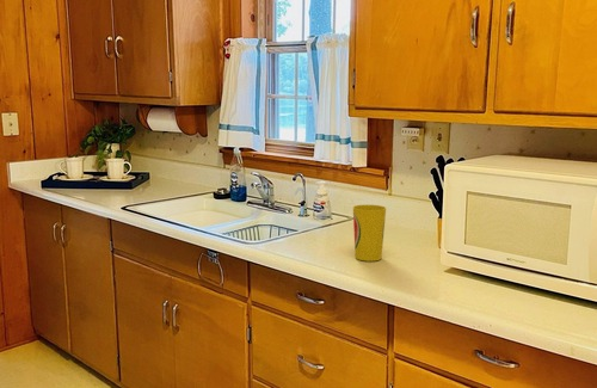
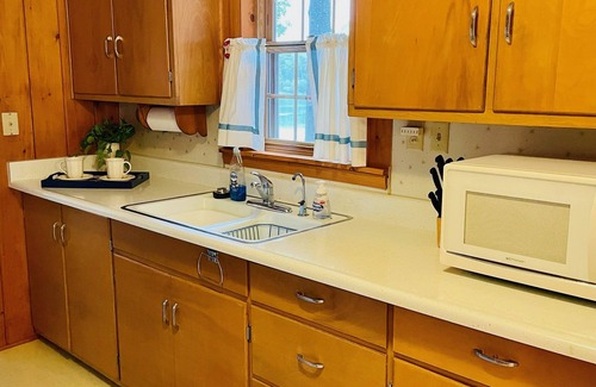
- cup (368, 232)
